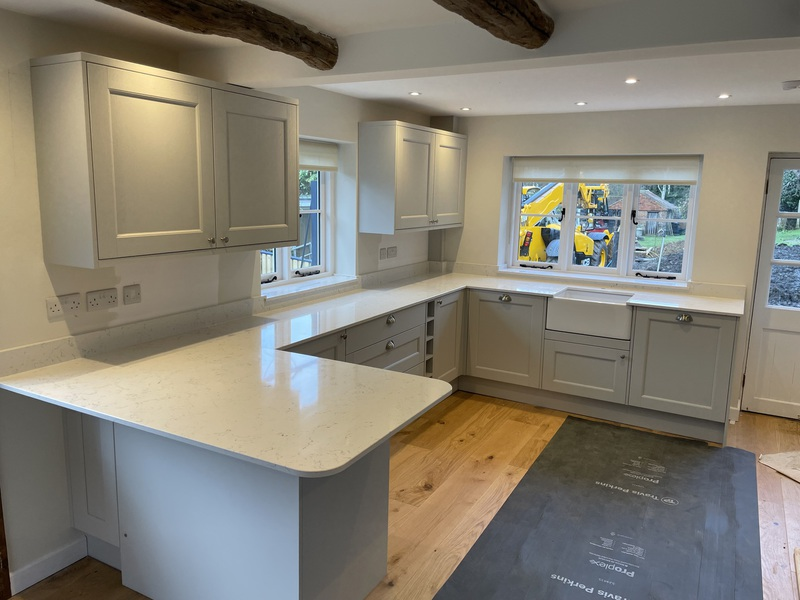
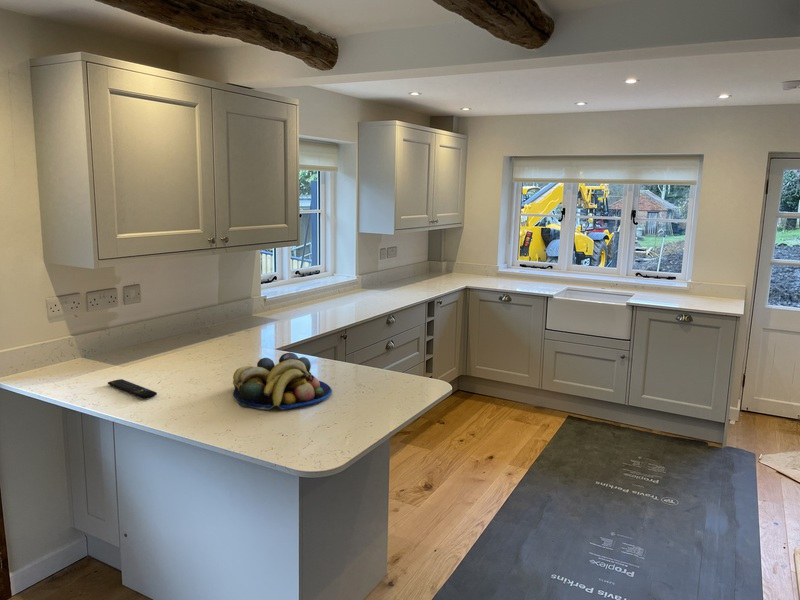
+ fruit bowl (283, 375)
+ remote control (131, 388)
